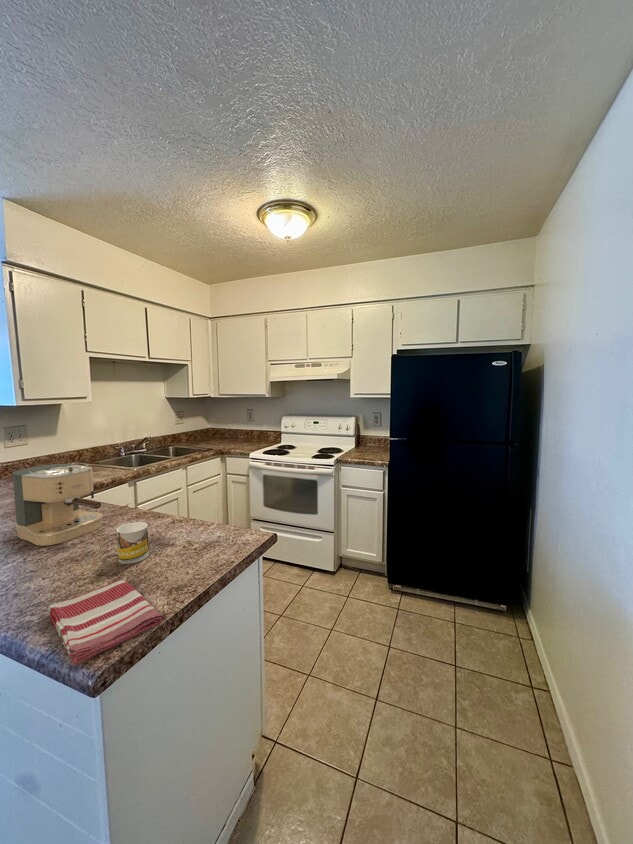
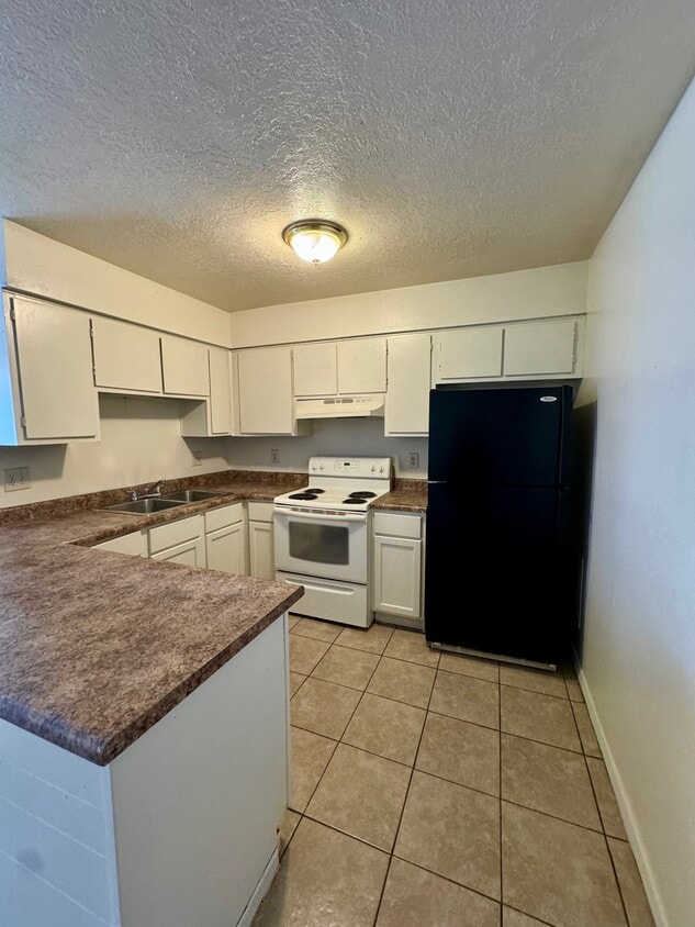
- dish towel (104, 613)
- mug (130, 540)
- coffee maker (63, 499)
